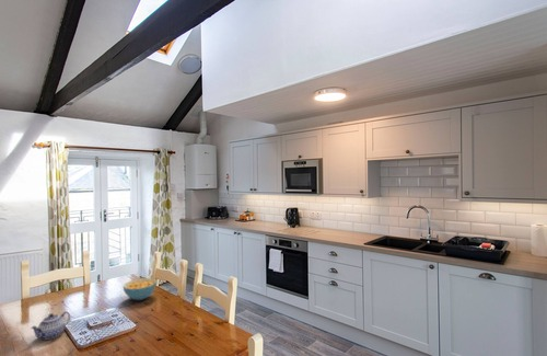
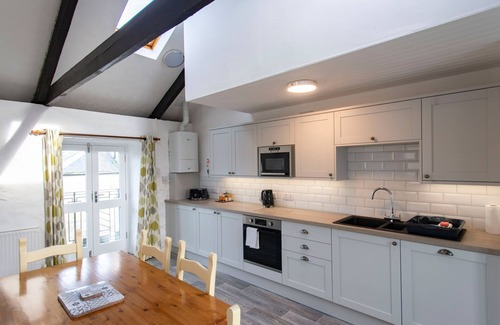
- cereal bowl (140, 290)
- teapot (51, 324)
